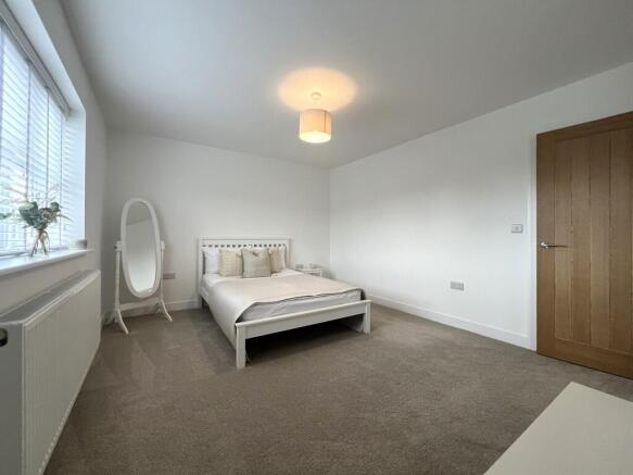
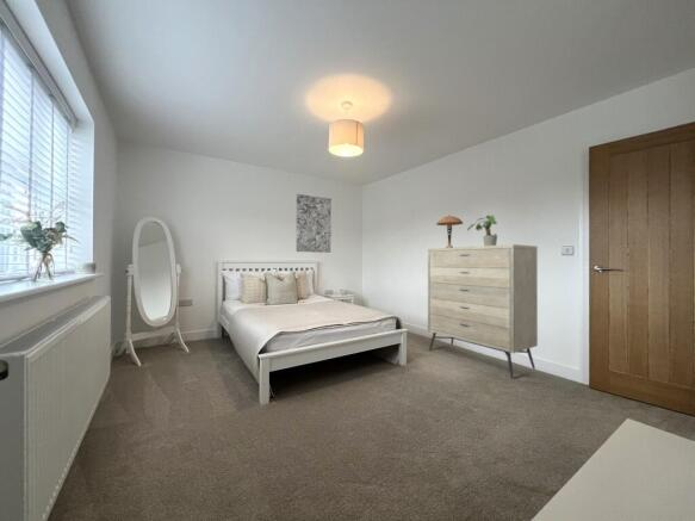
+ potted plant (485, 230)
+ dresser (477, 303)
+ wall art (314, 224)
+ table lamp (449, 231)
